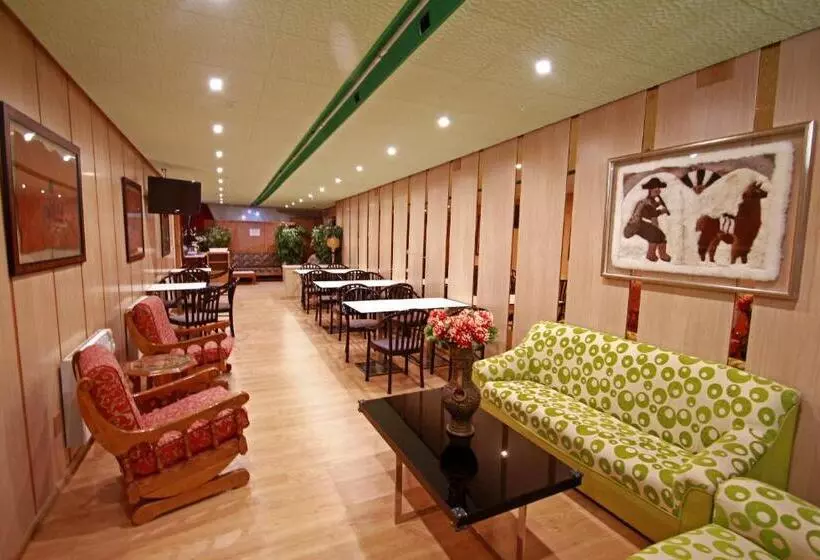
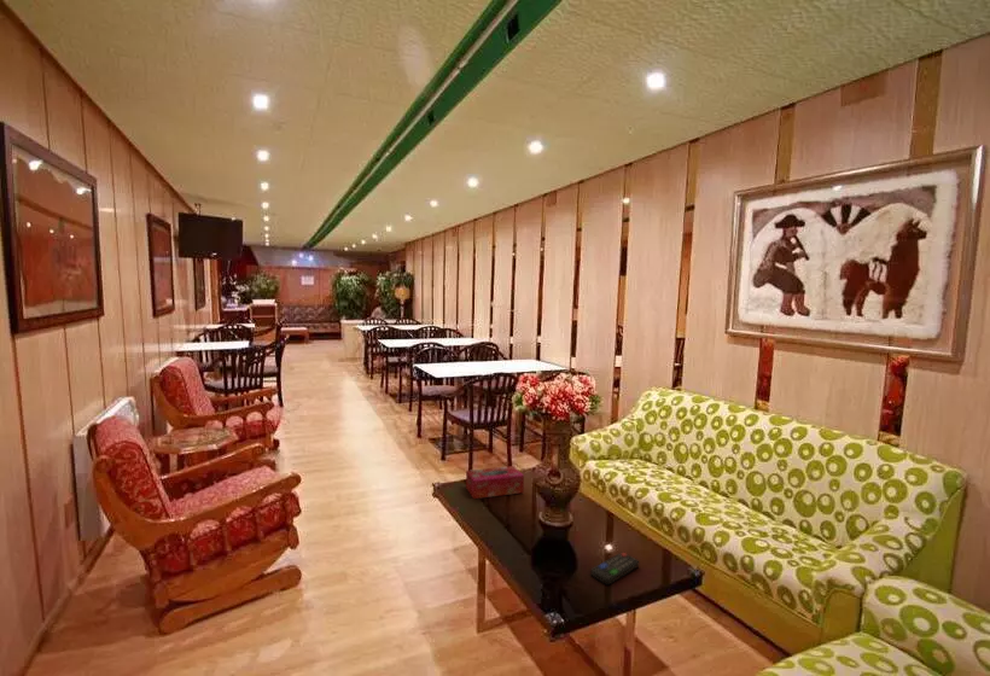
+ tissue box (494, 480)
+ remote control (615, 566)
